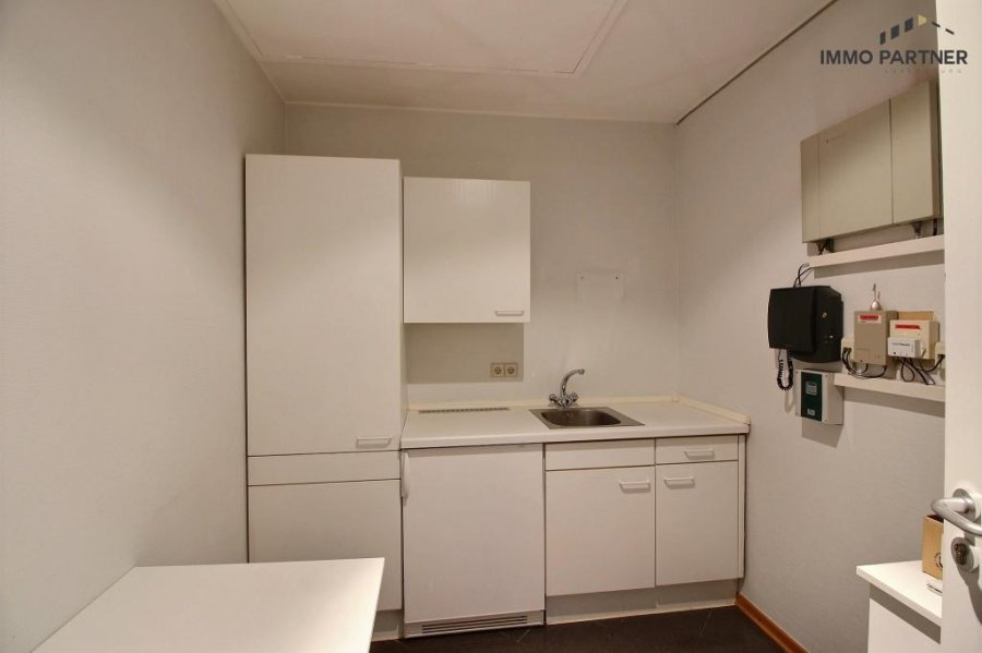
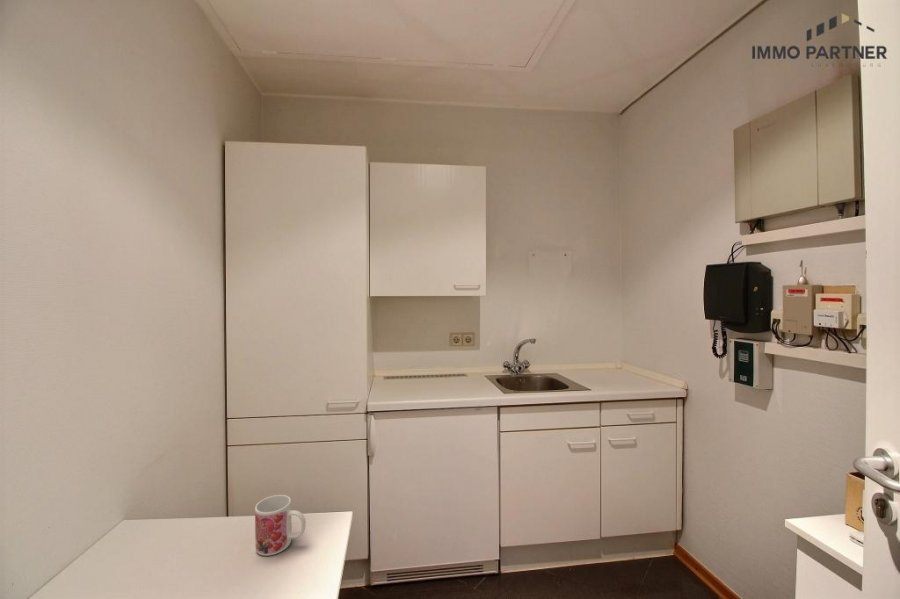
+ mug (280, 525)
